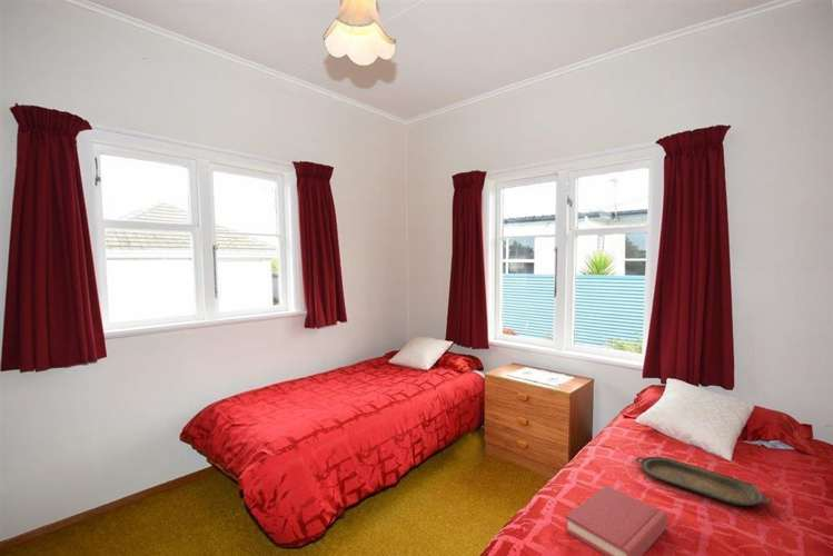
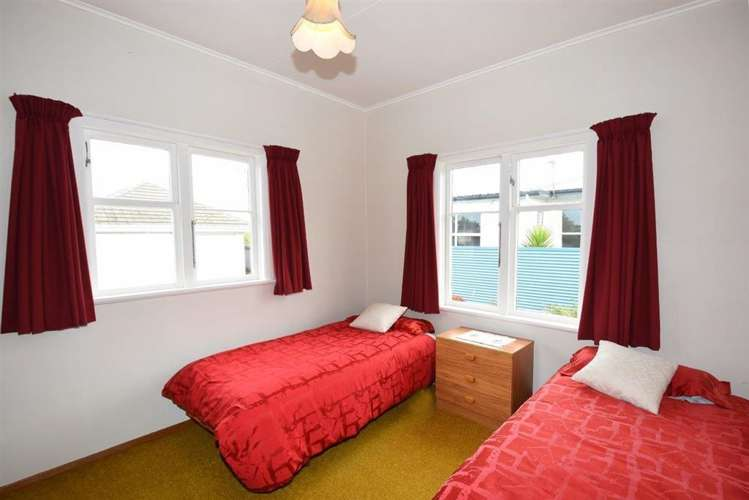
- hardback book (616, 522)
- serving tray (696, 480)
